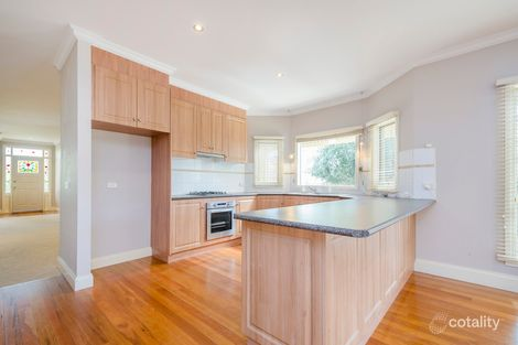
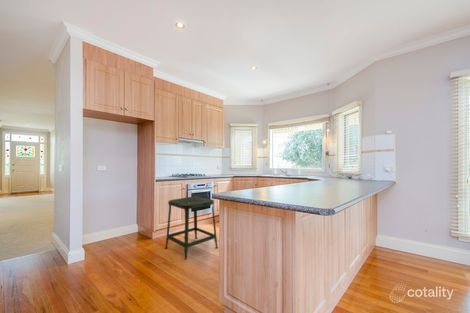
+ stool (188, 224)
